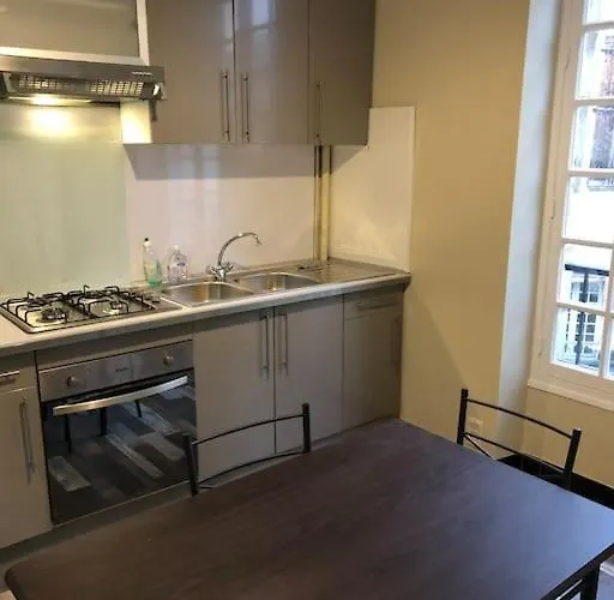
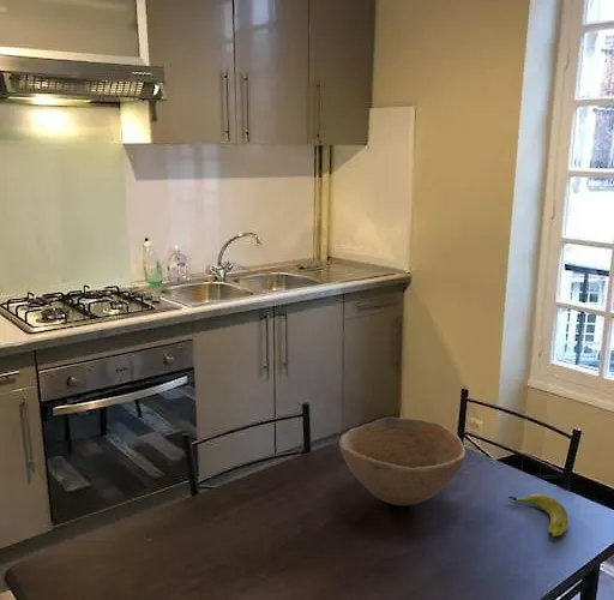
+ banana (546, 510)
+ bowl (401, 469)
